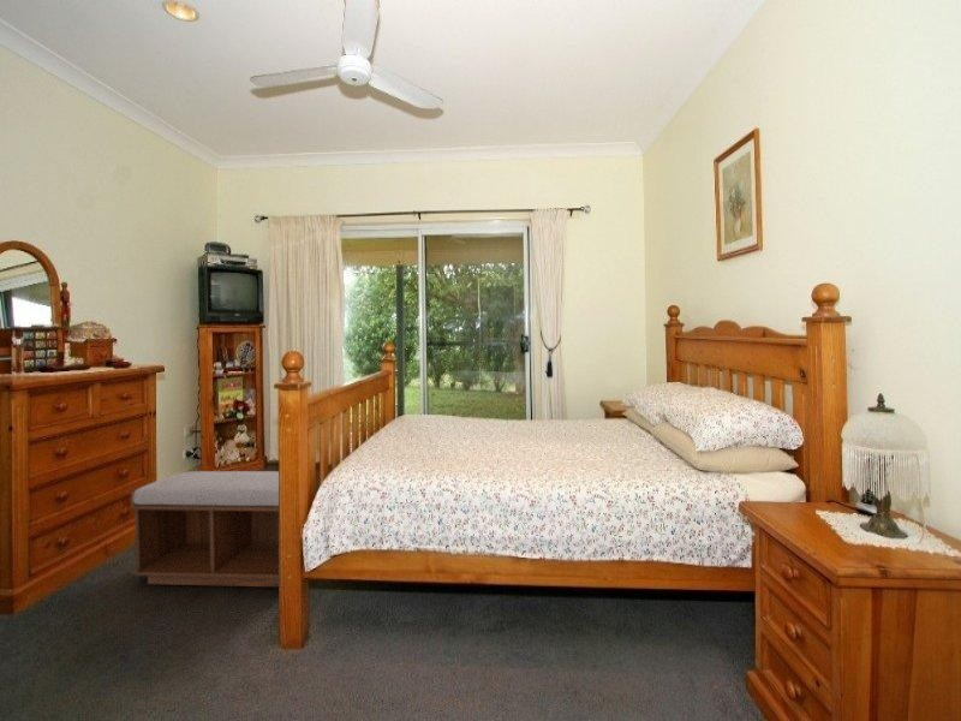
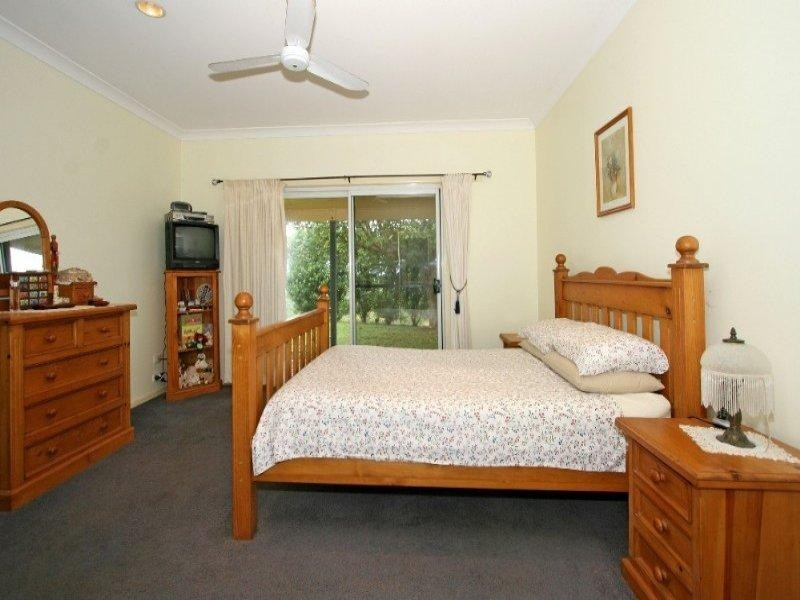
- bench (231, 524)
